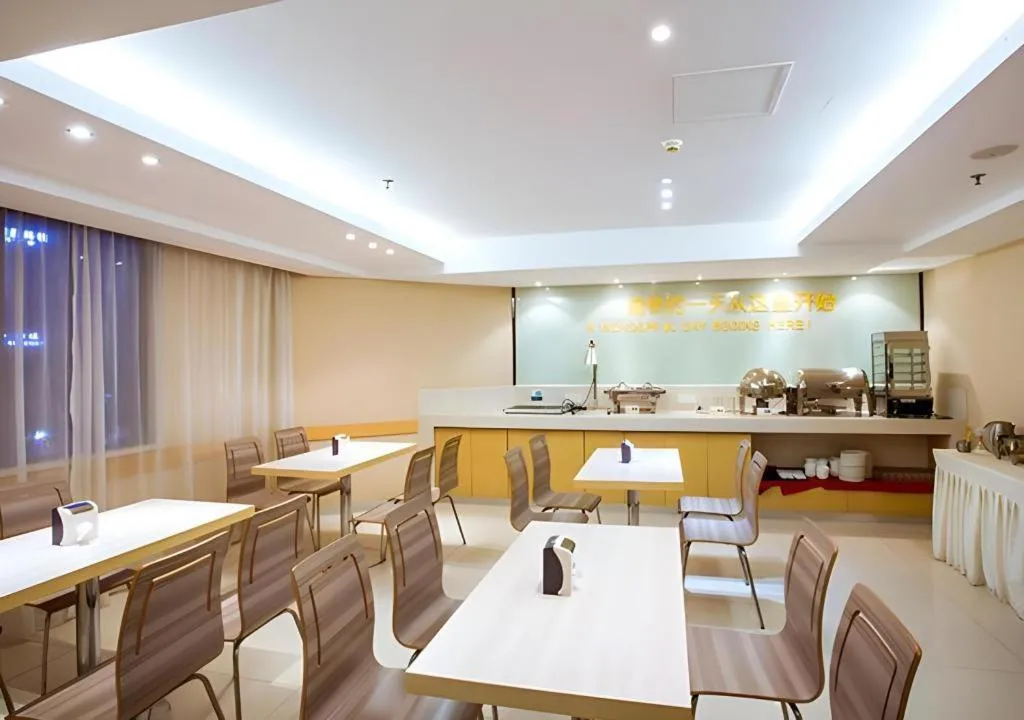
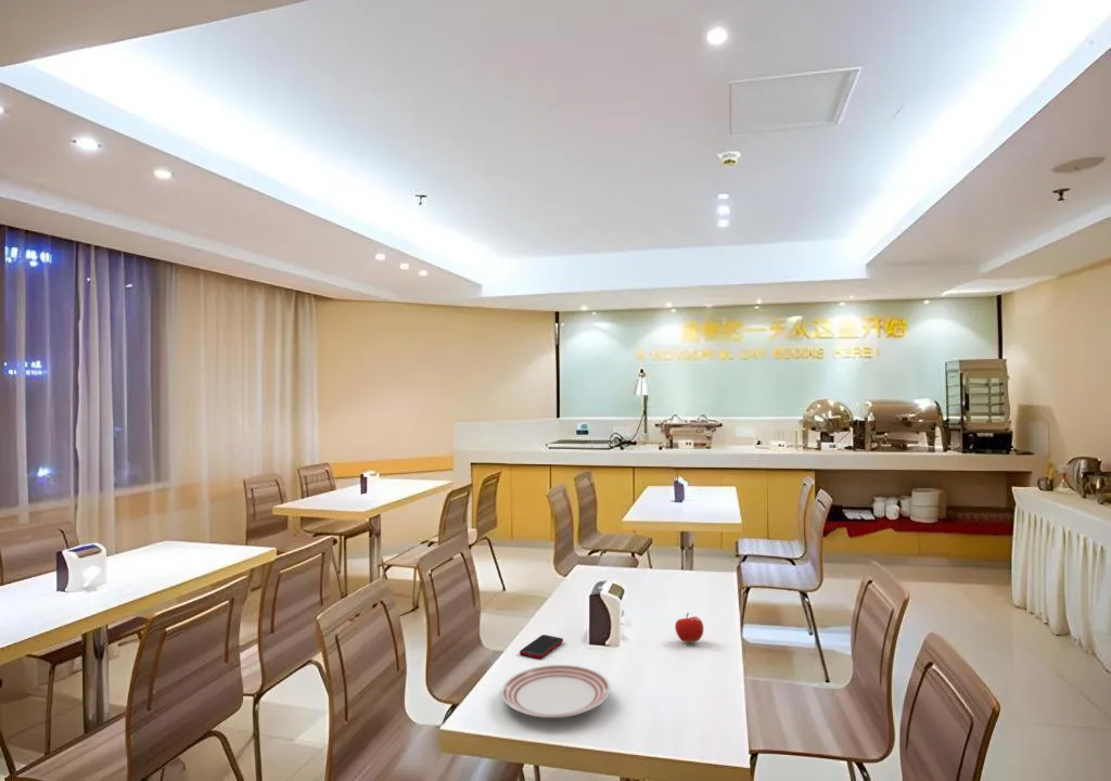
+ fruit (689, 628)
+ dinner plate (556, 692)
+ cell phone (541, 645)
